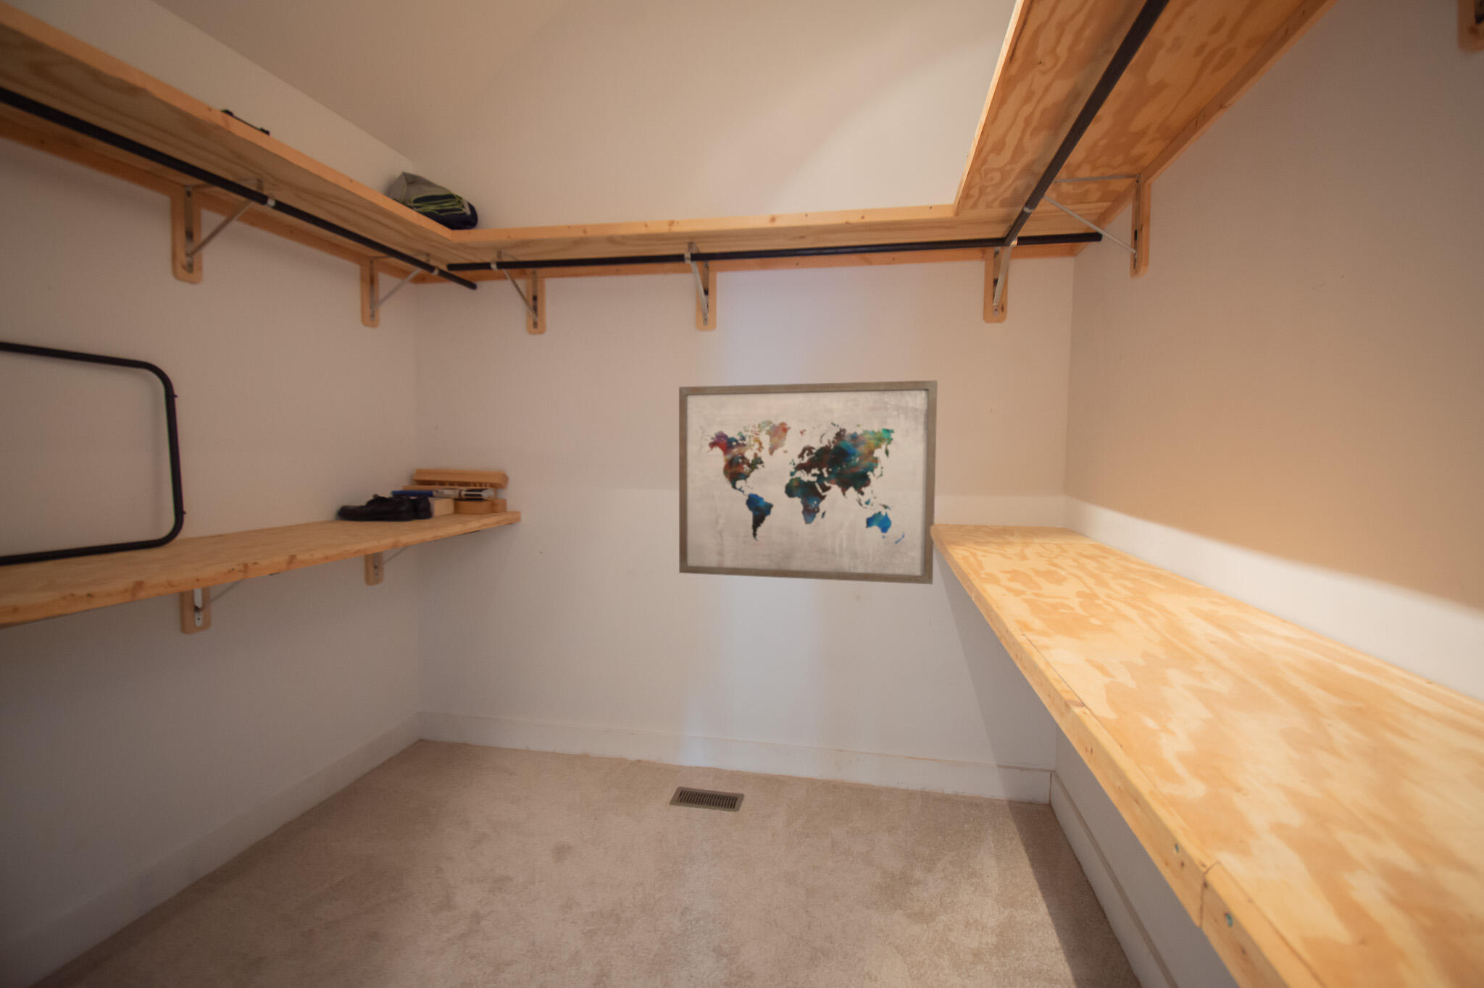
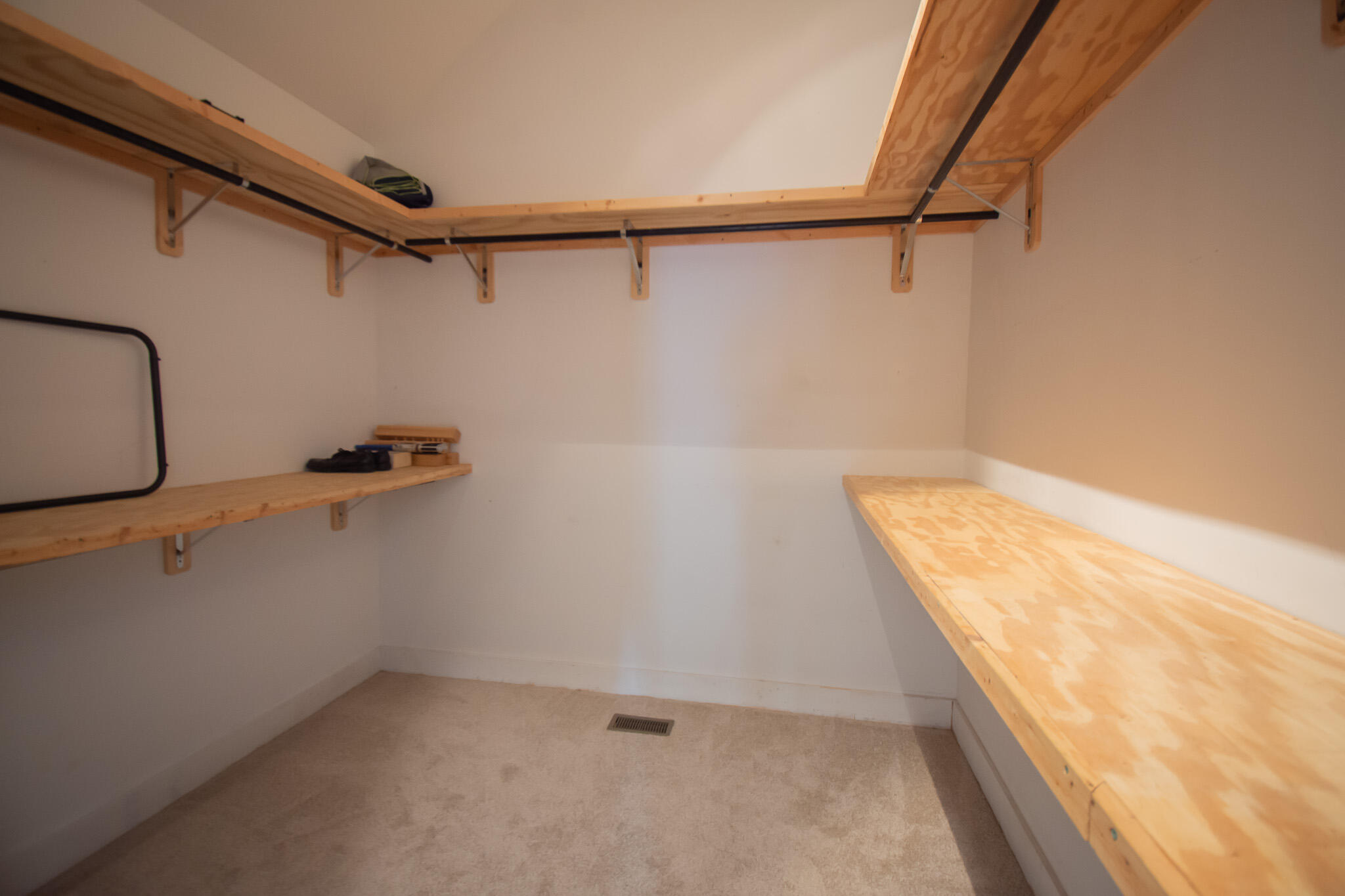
- wall art (801, 482)
